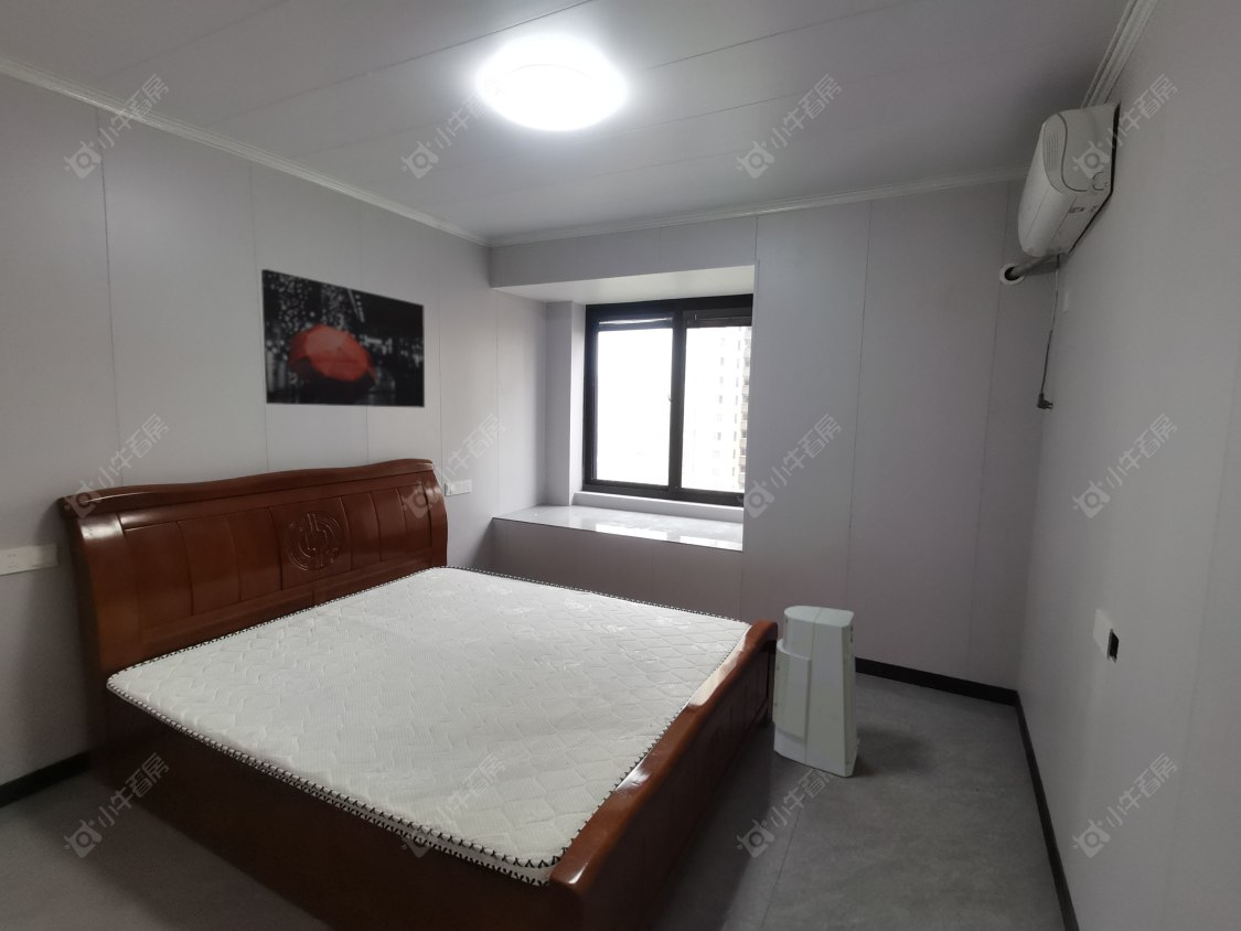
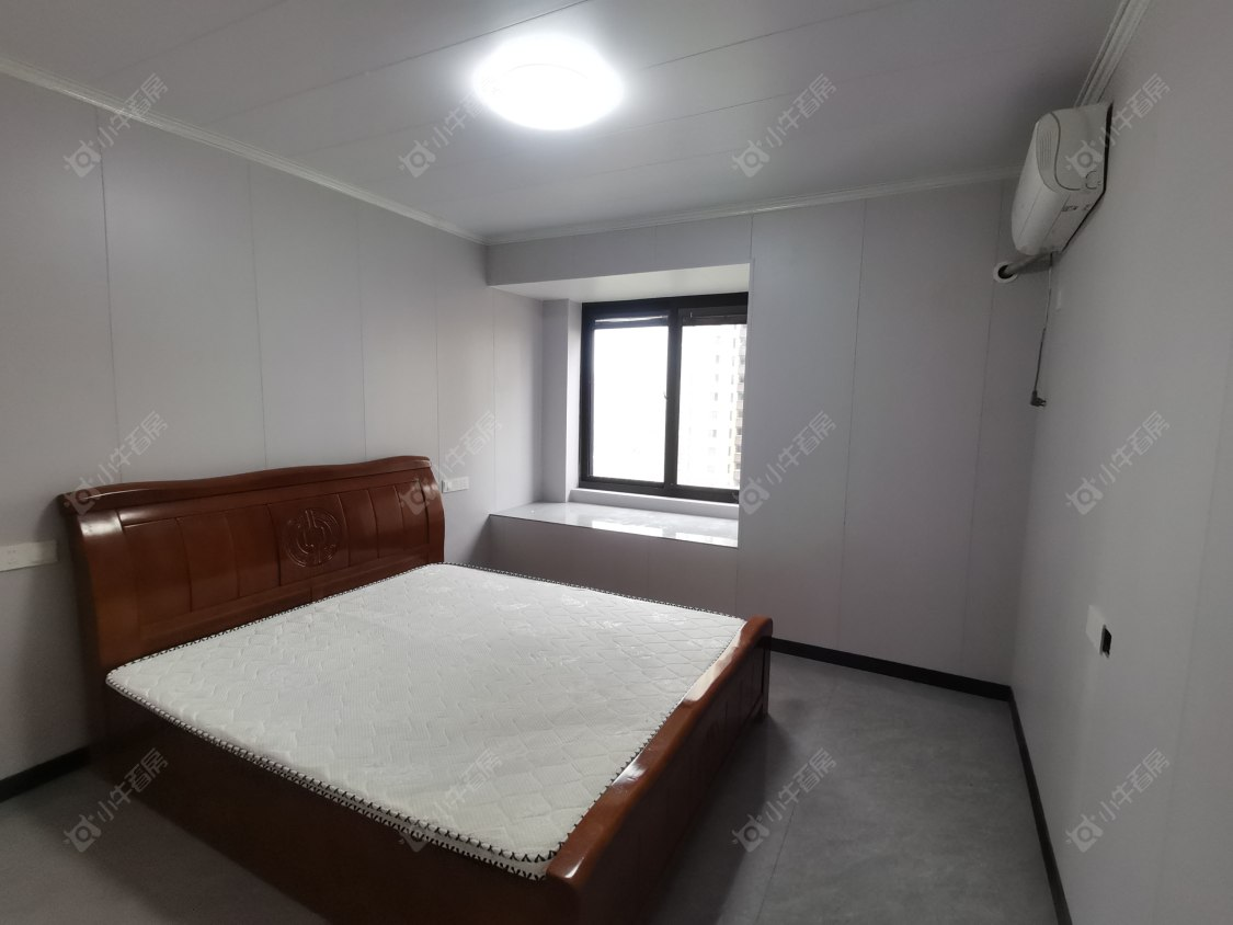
- air purifier (816, 683)
- wall art (354, 347)
